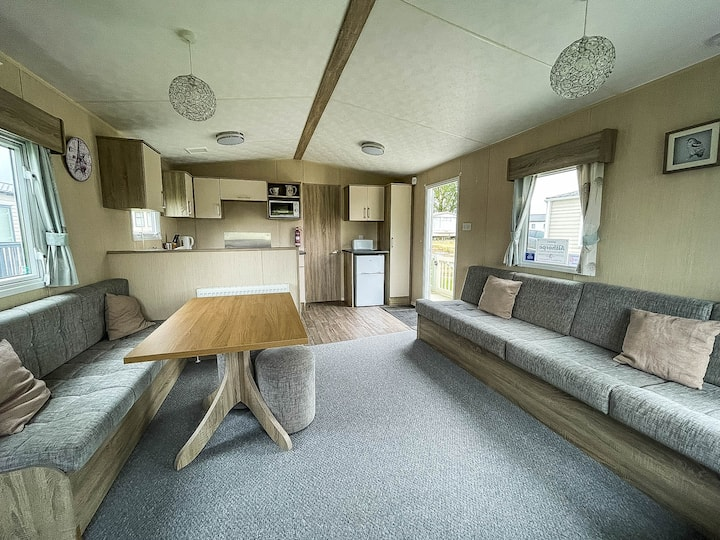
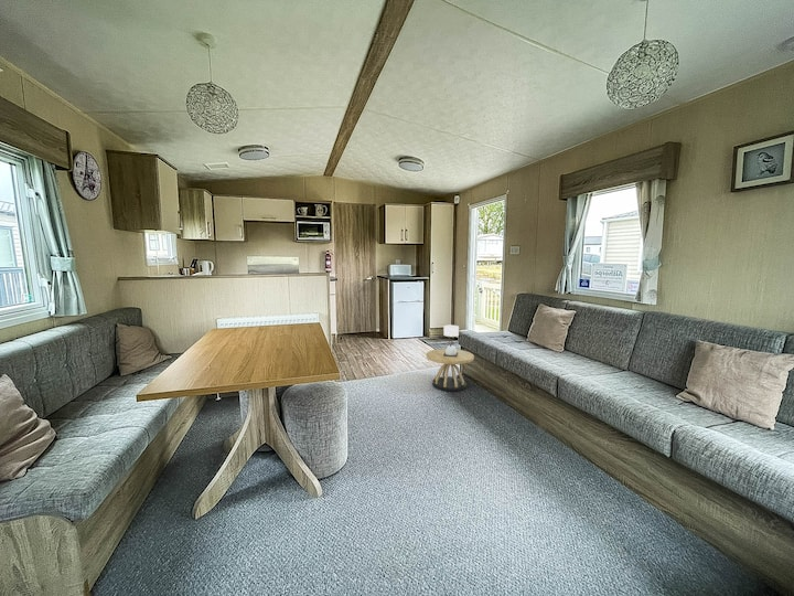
+ side table (449, 355)
